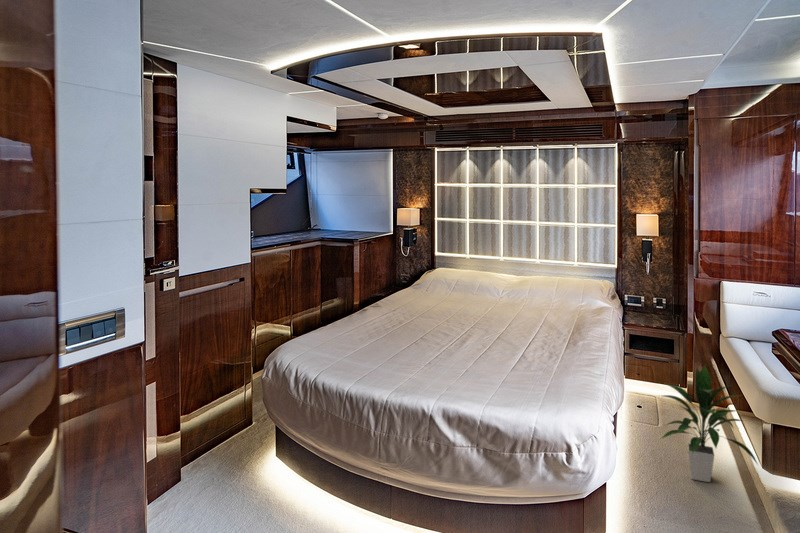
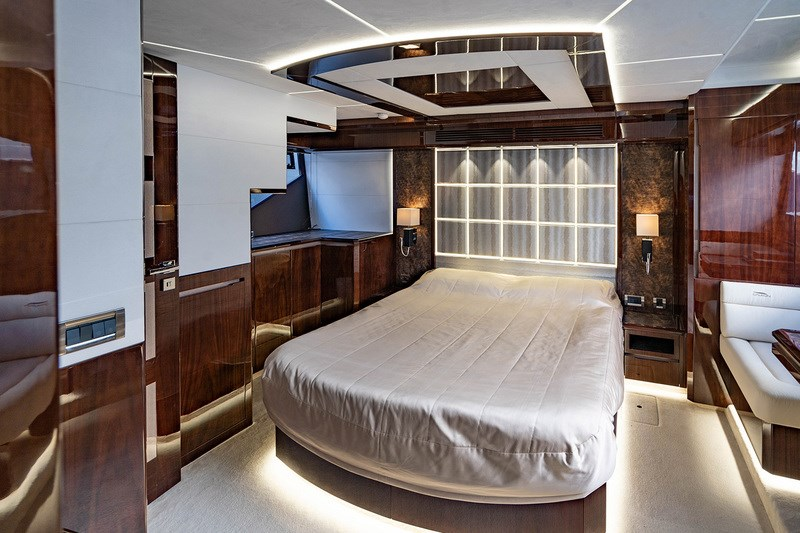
- indoor plant (704, 424)
